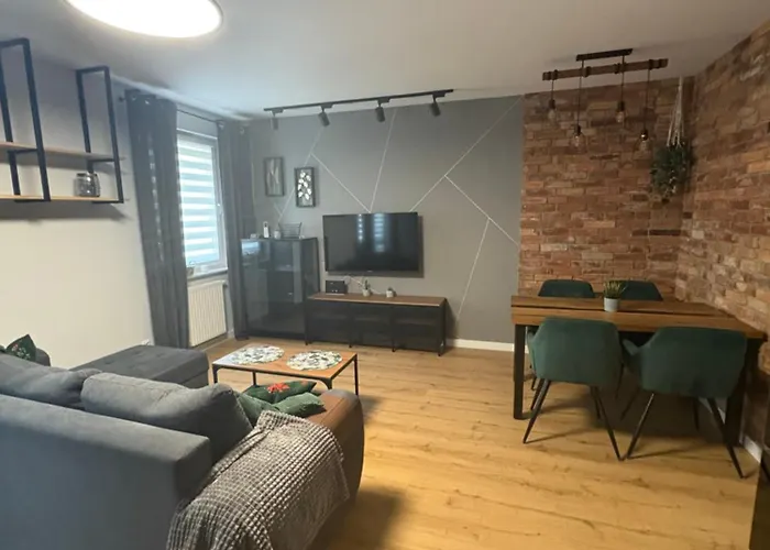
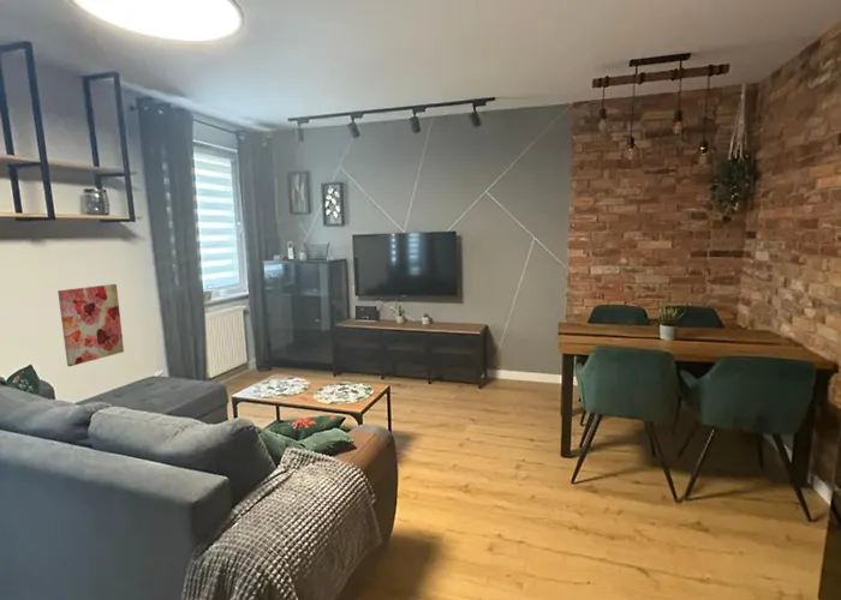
+ wall art (93, 323)
